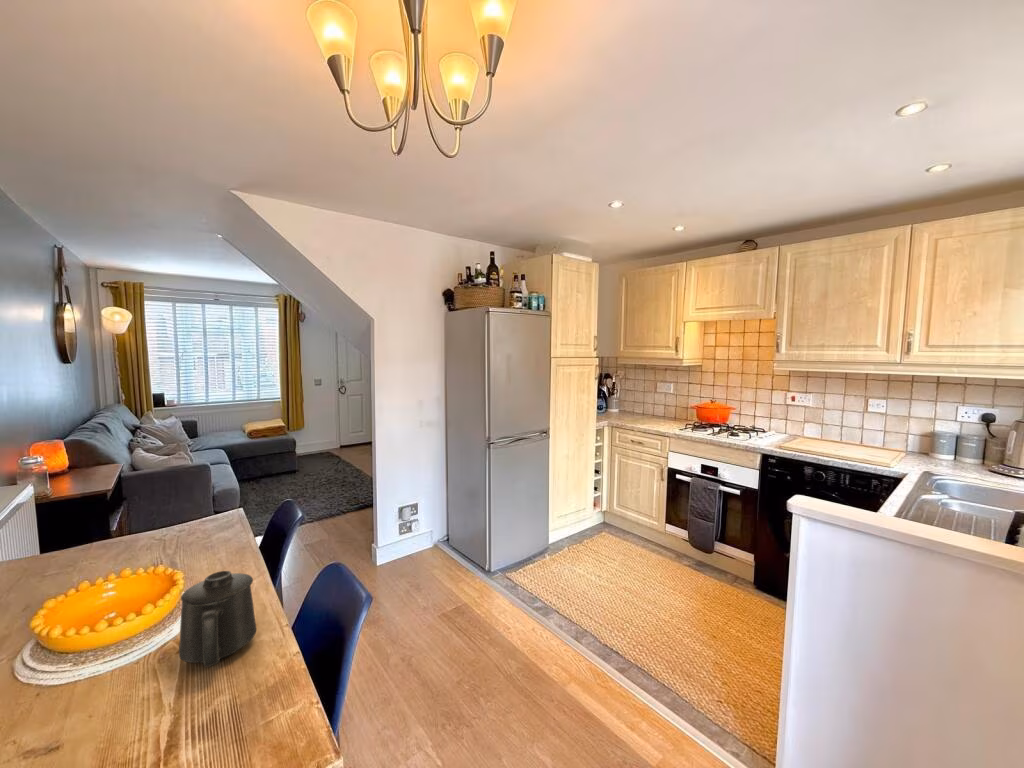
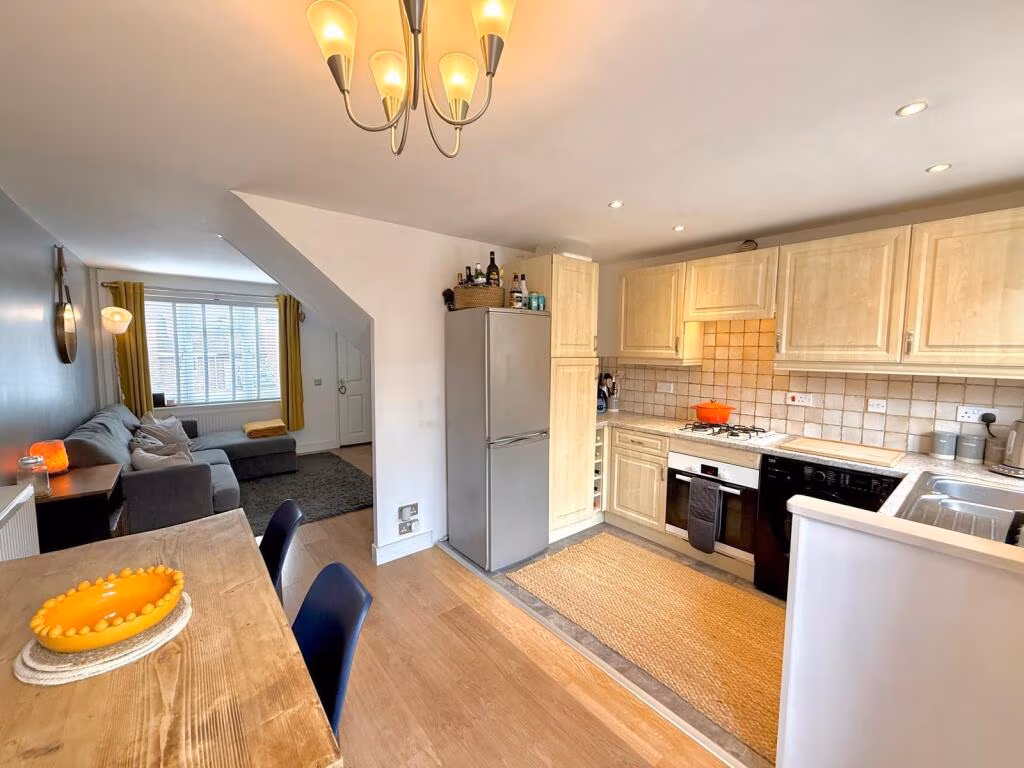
- mug (221, 615)
